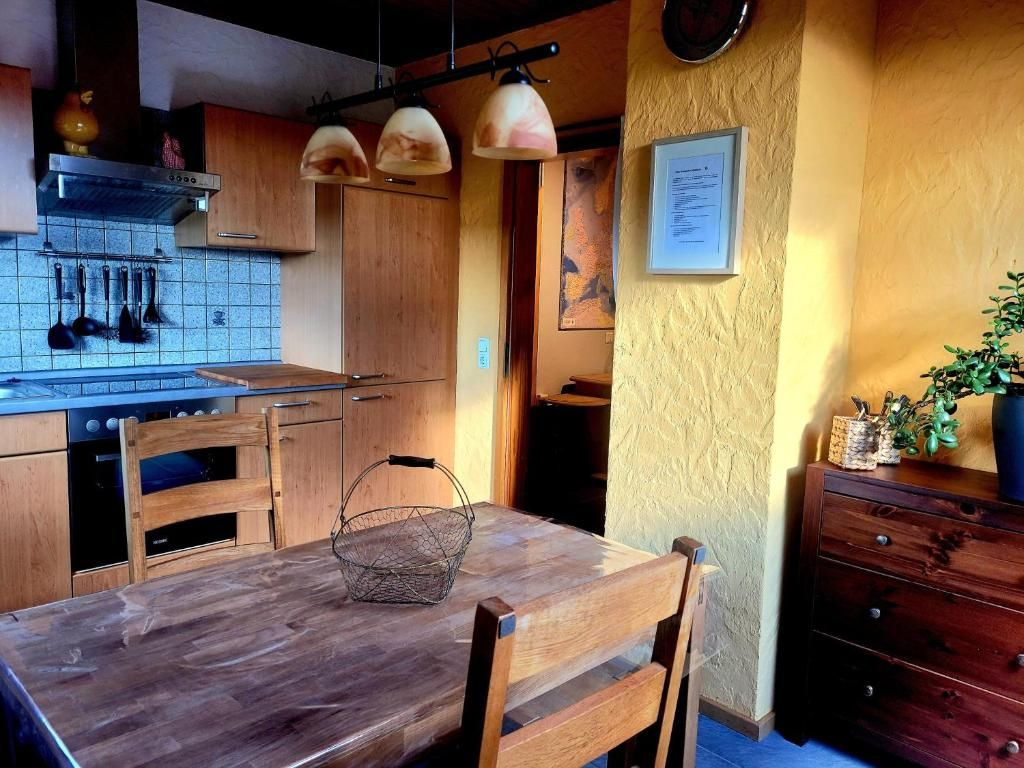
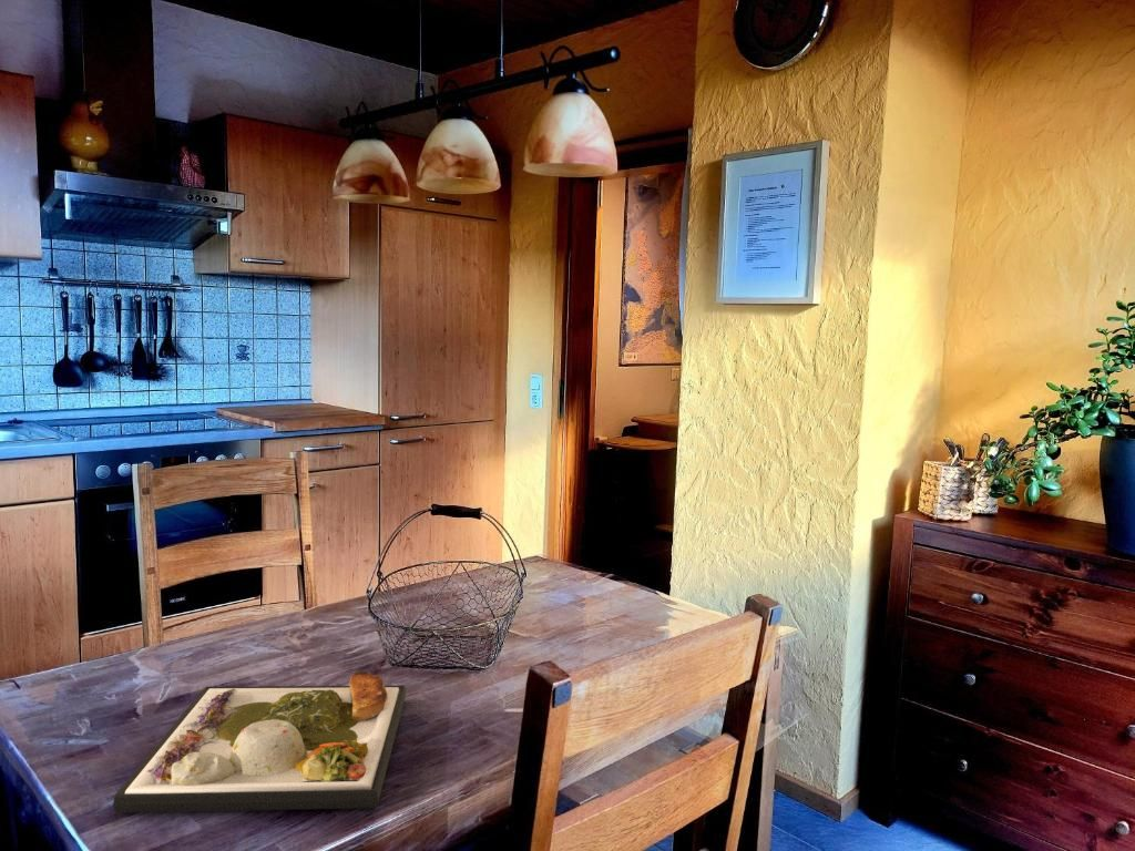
+ dinner plate (280, 728)
